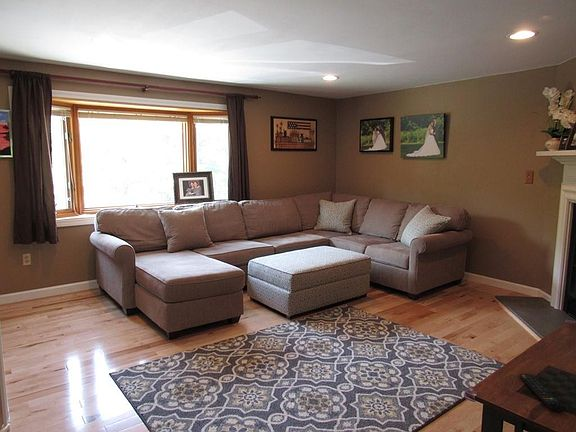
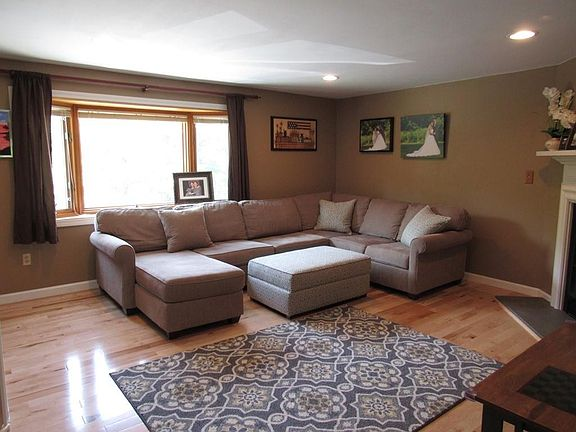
- remote control (540, 391)
